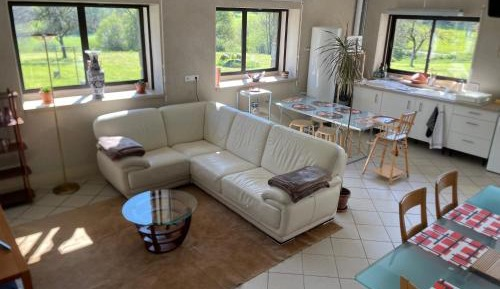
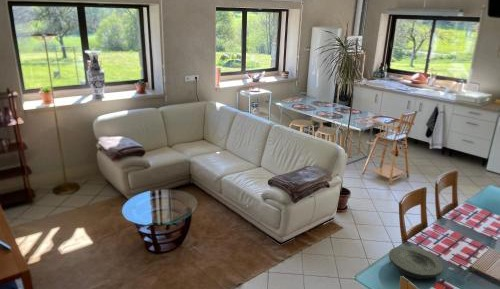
+ plate (414, 264)
